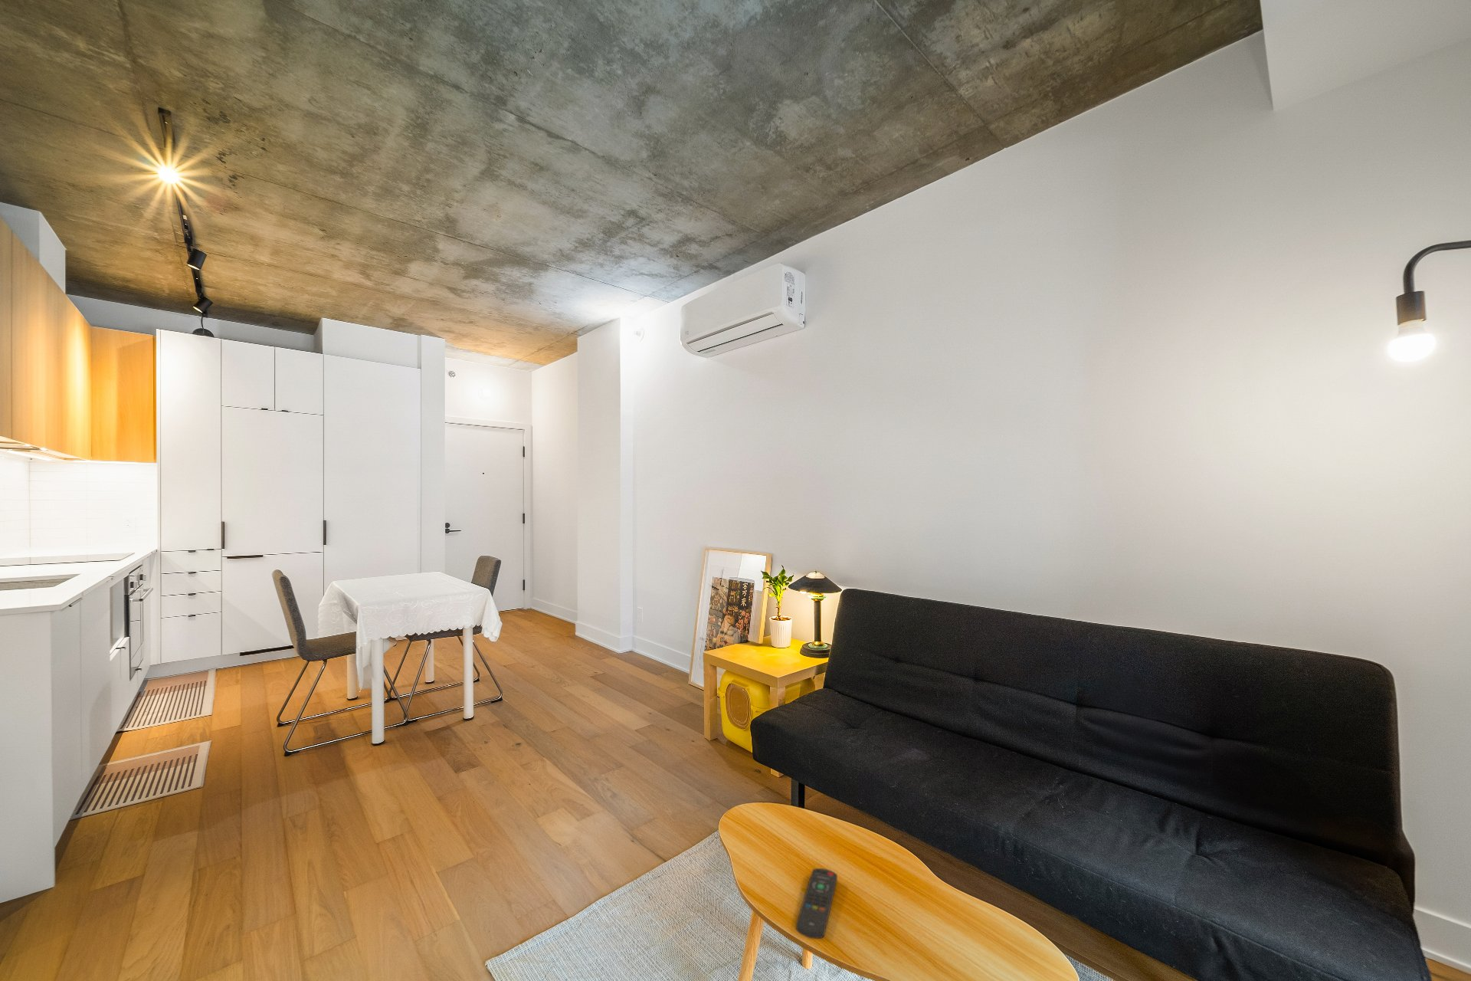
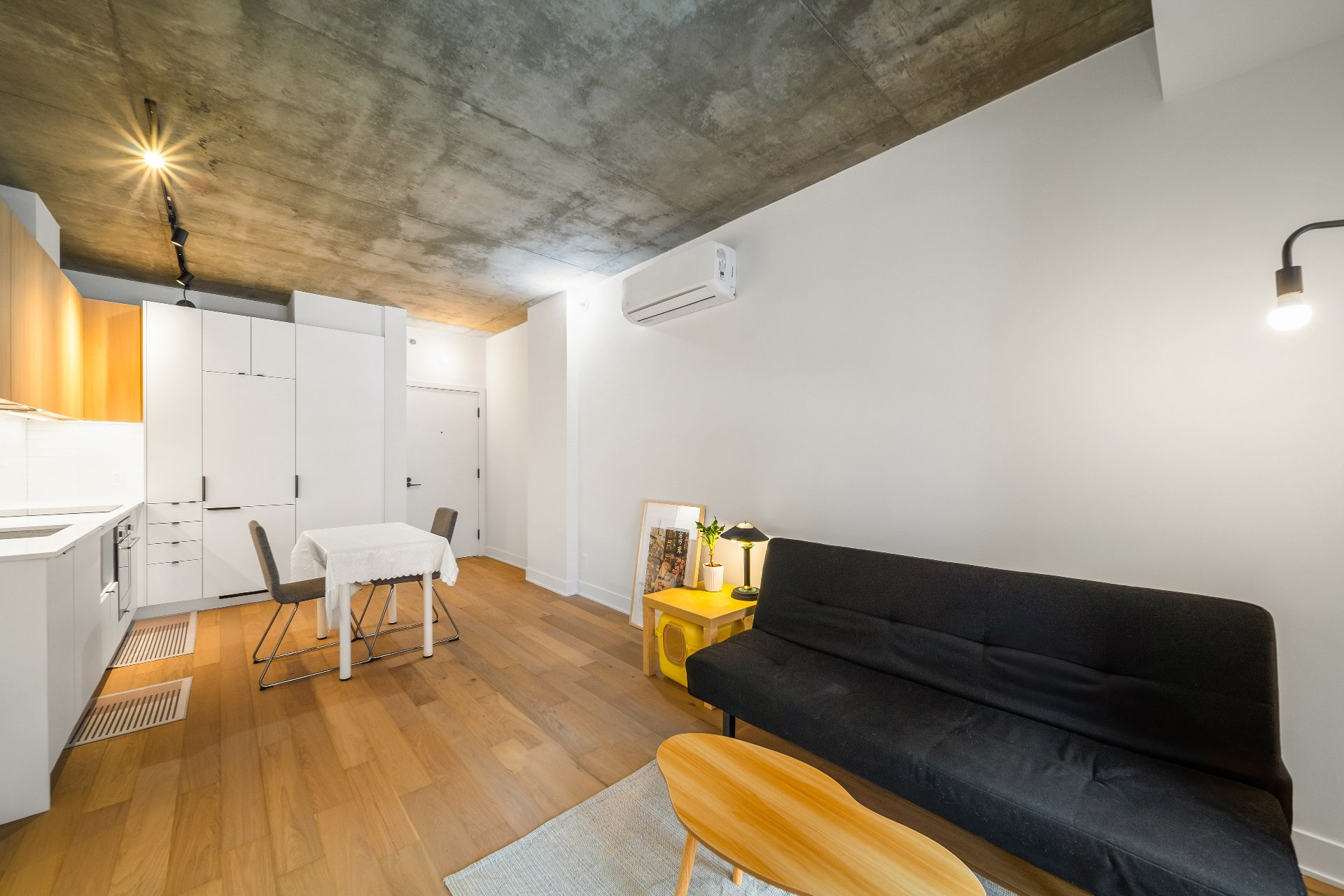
- remote control (818, 900)
